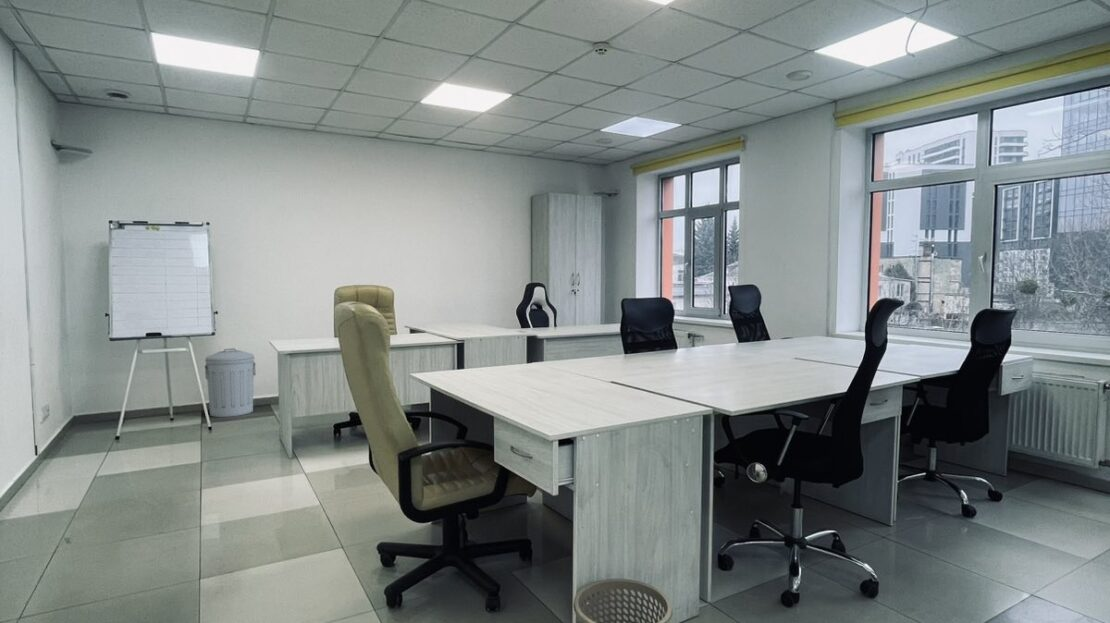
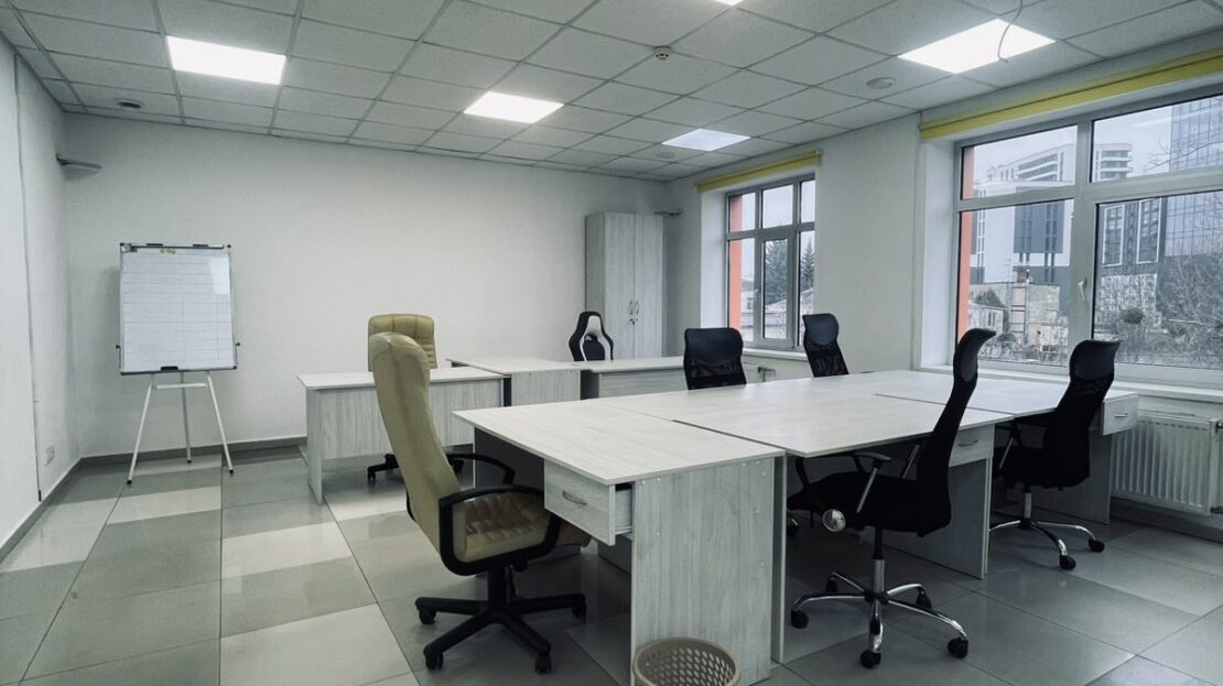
- trash can (230, 380)
